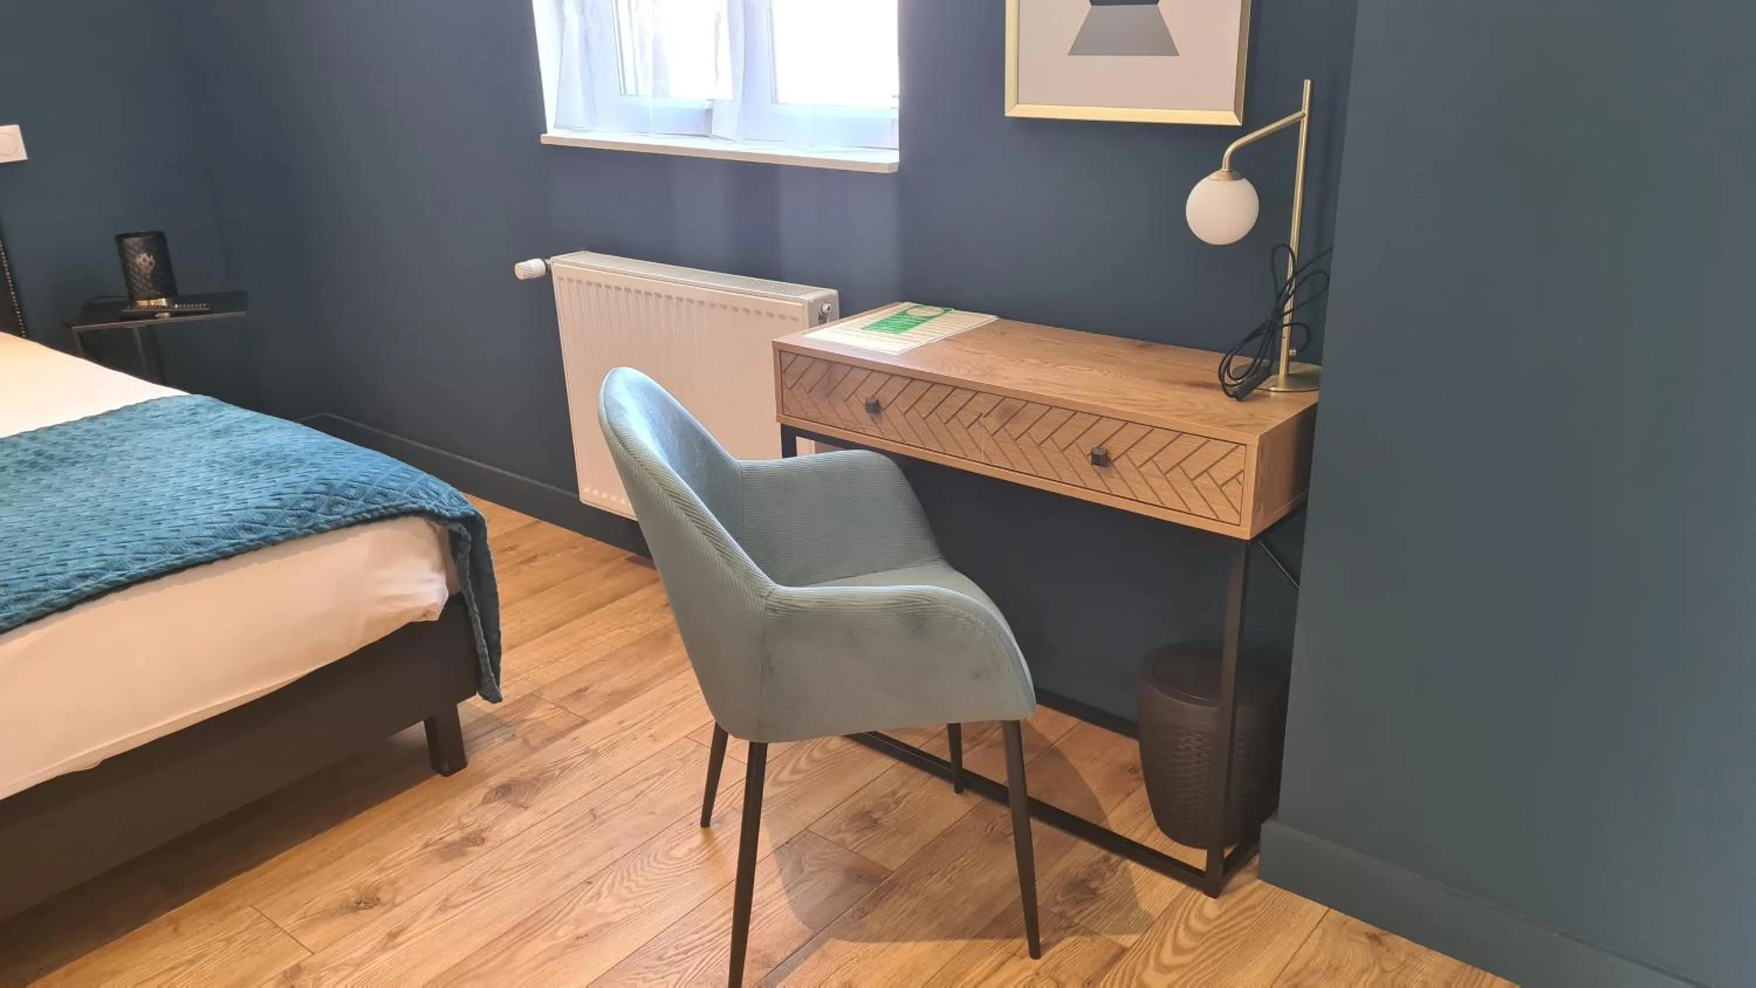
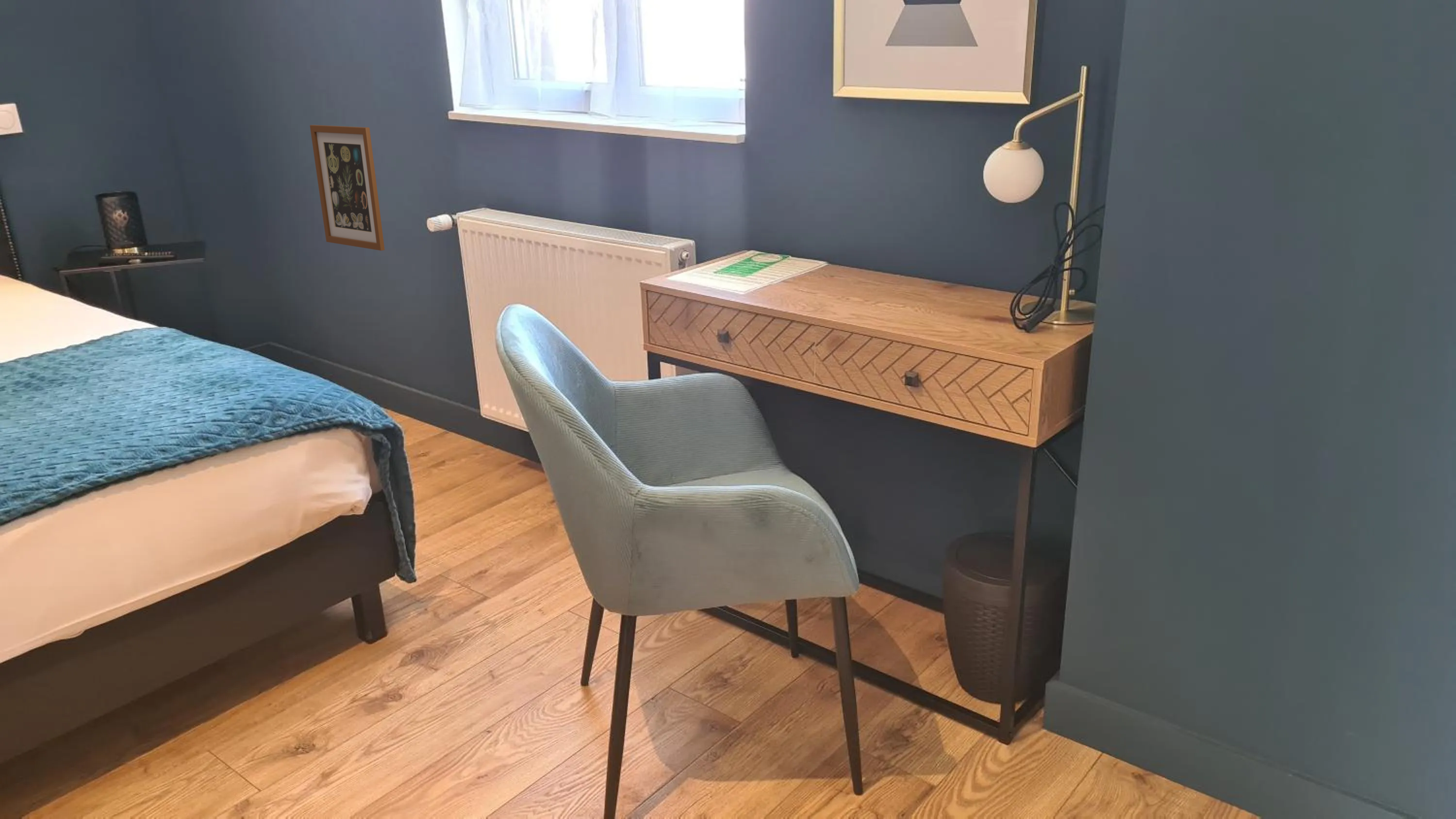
+ wall art (347, 187)
